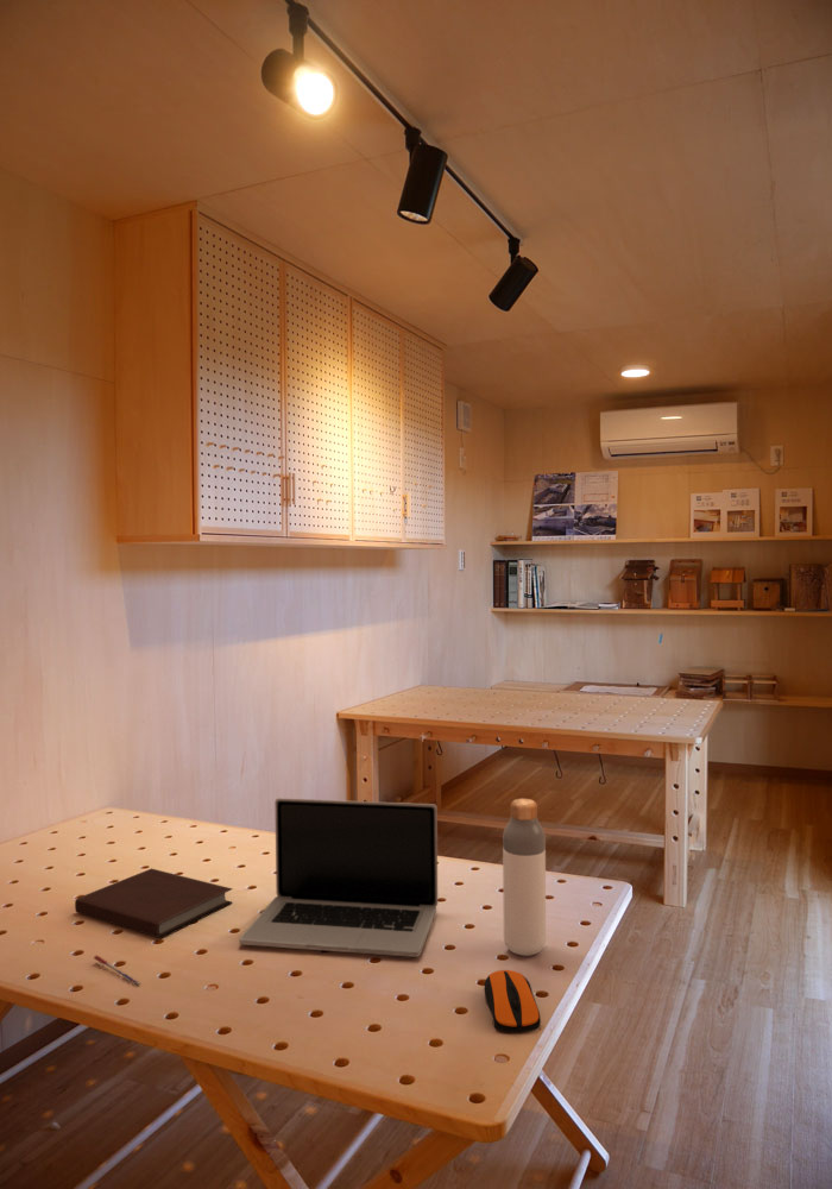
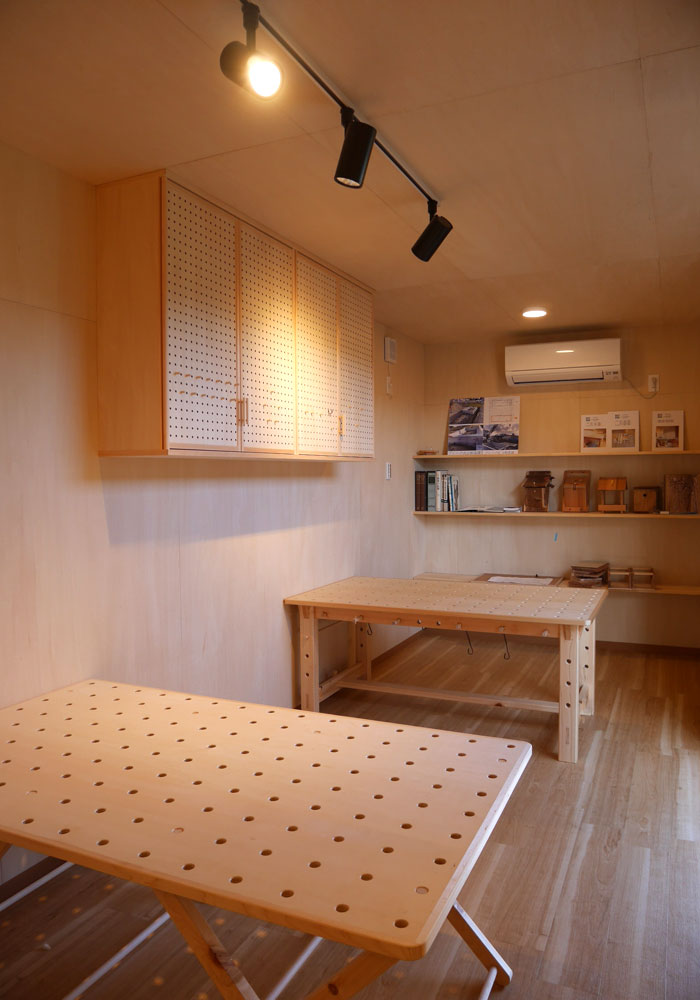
- pen (116, 969)
- notebook (155, 900)
- bottle (524, 875)
- computer mouse (510, 995)
- laptop (341, 872)
